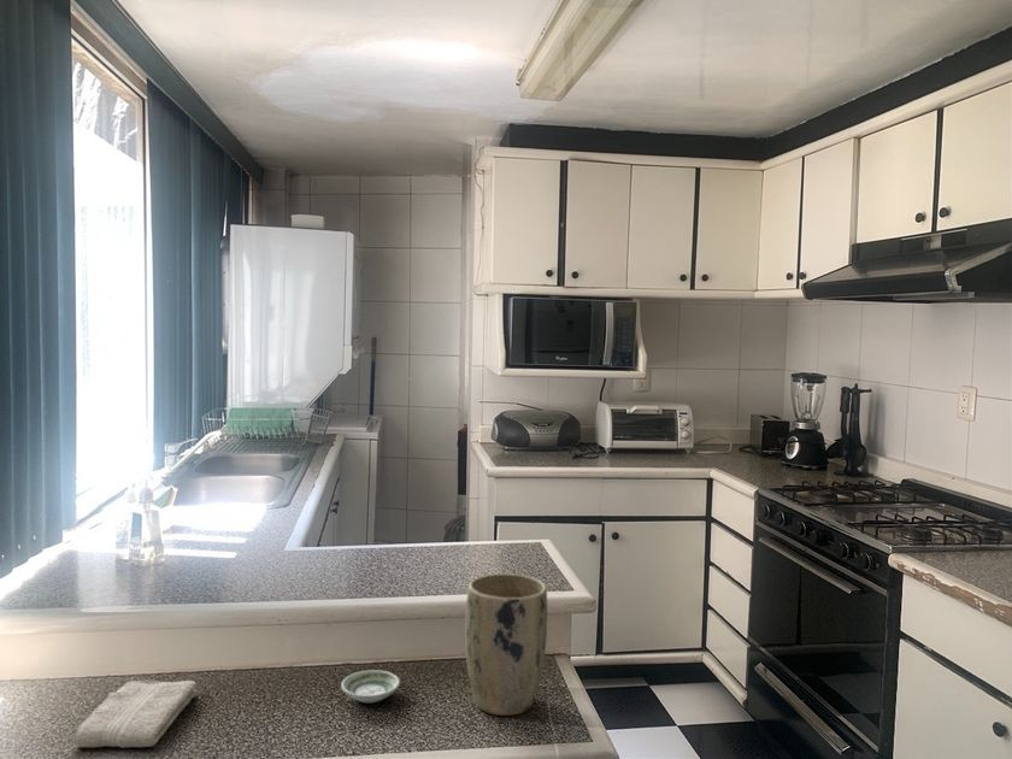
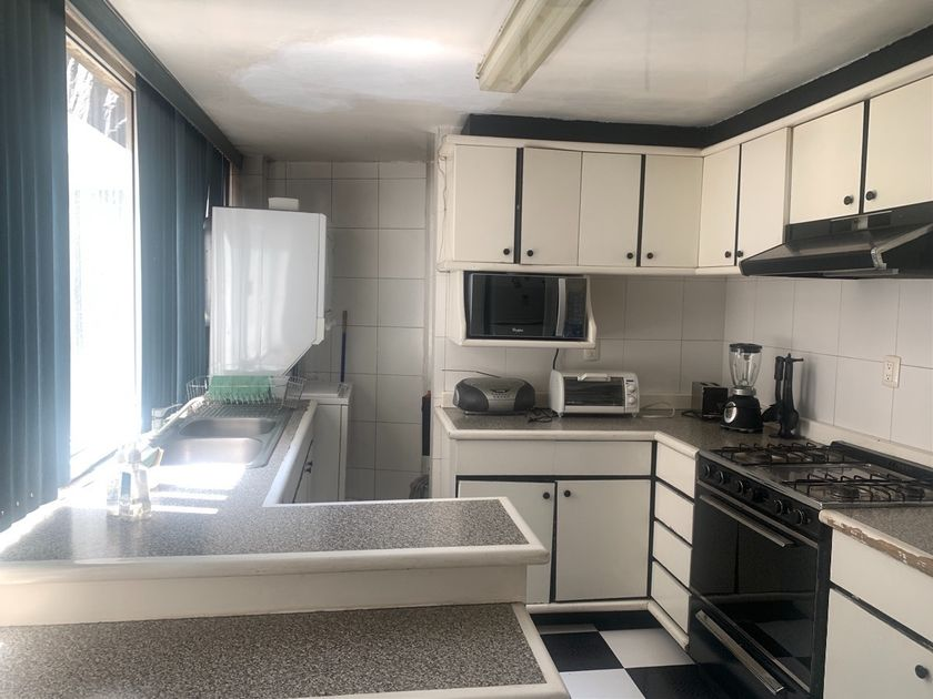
- washcloth (140, 710)
- plant pot (505, 643)
- saucer (370, 688)
